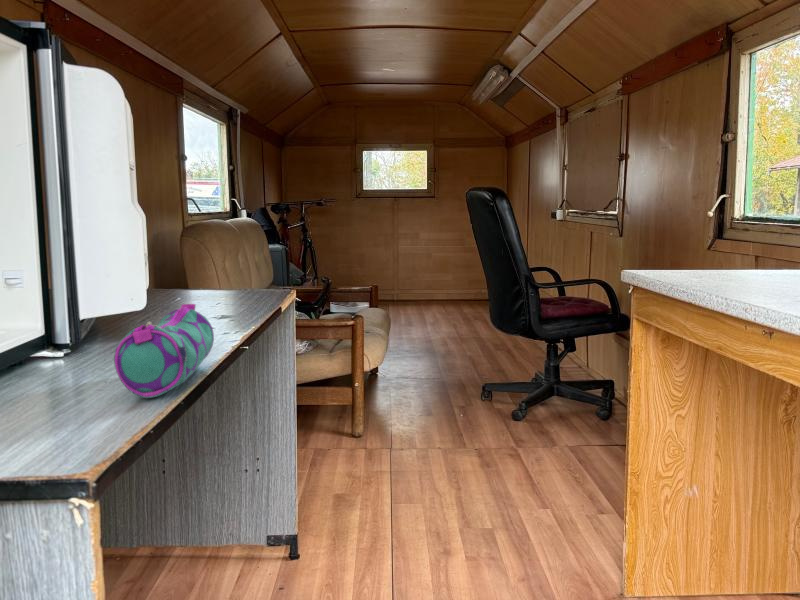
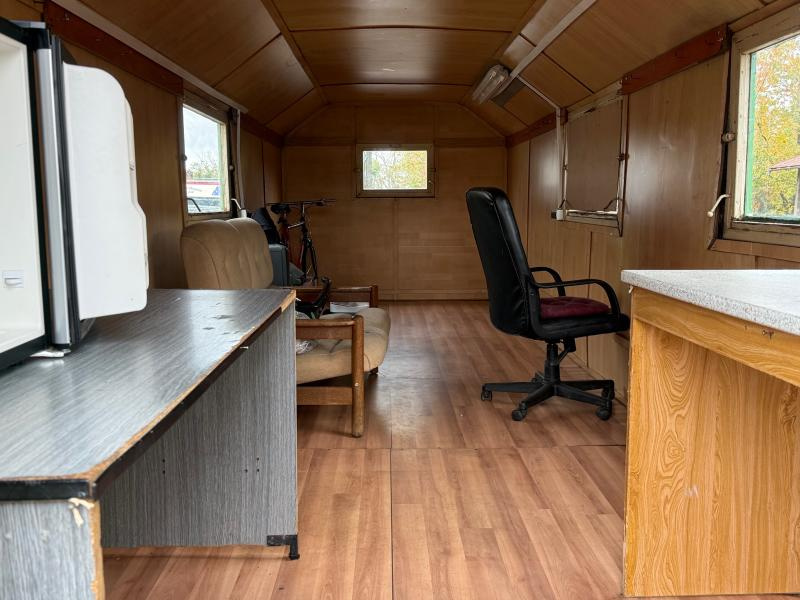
- pencil case (169, 347)
